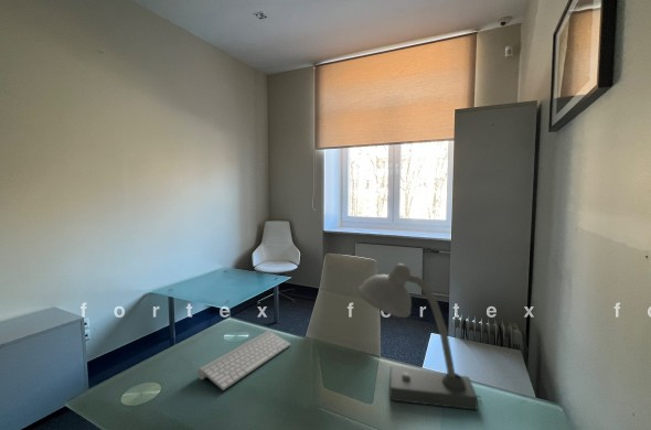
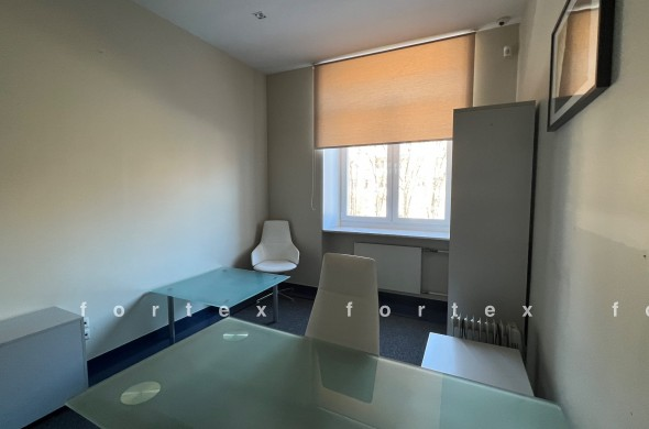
- keyboard (248, 355)
- desk lamp (408, 315)
